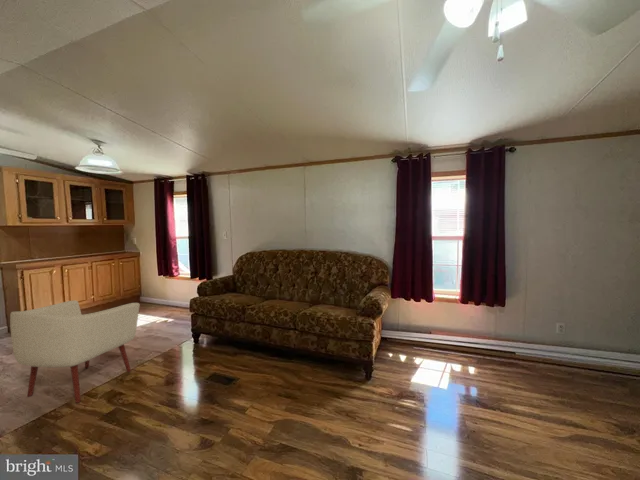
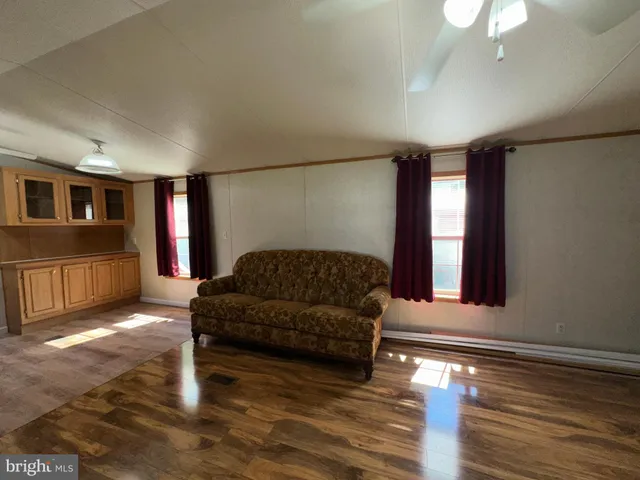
- armchair (73, 344)
